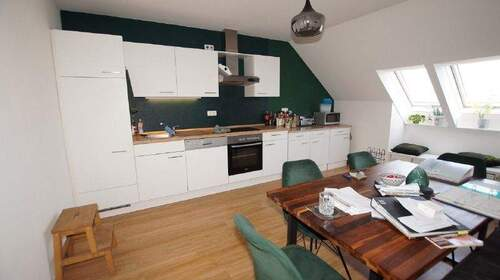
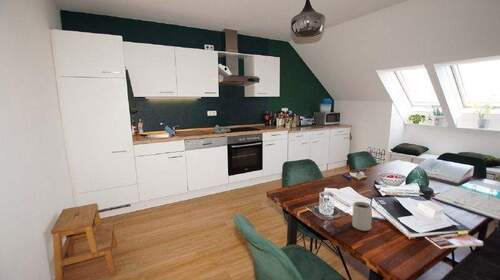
+ mug (360, 214)
